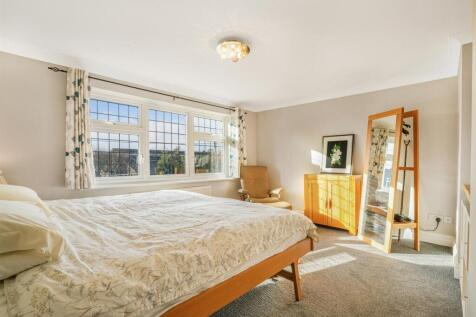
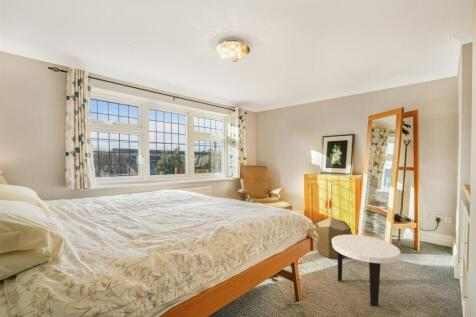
+ pouf (331, 234)
+ side table (369, 267)
